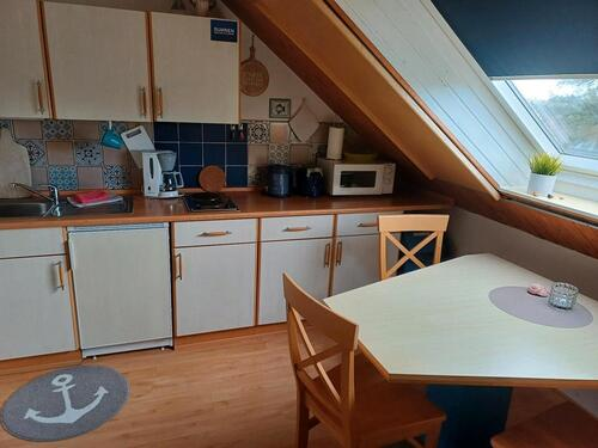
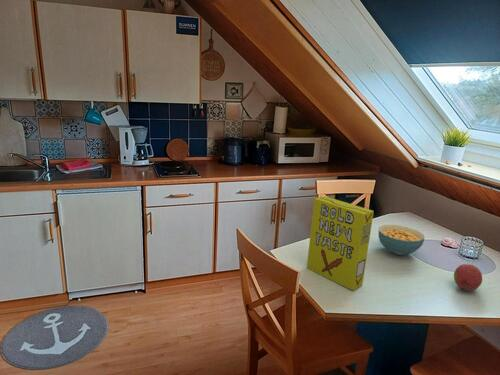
+ cereal bowl (399, 242)
+ fruit (468, 276)
+ cereal box (338, 241)
